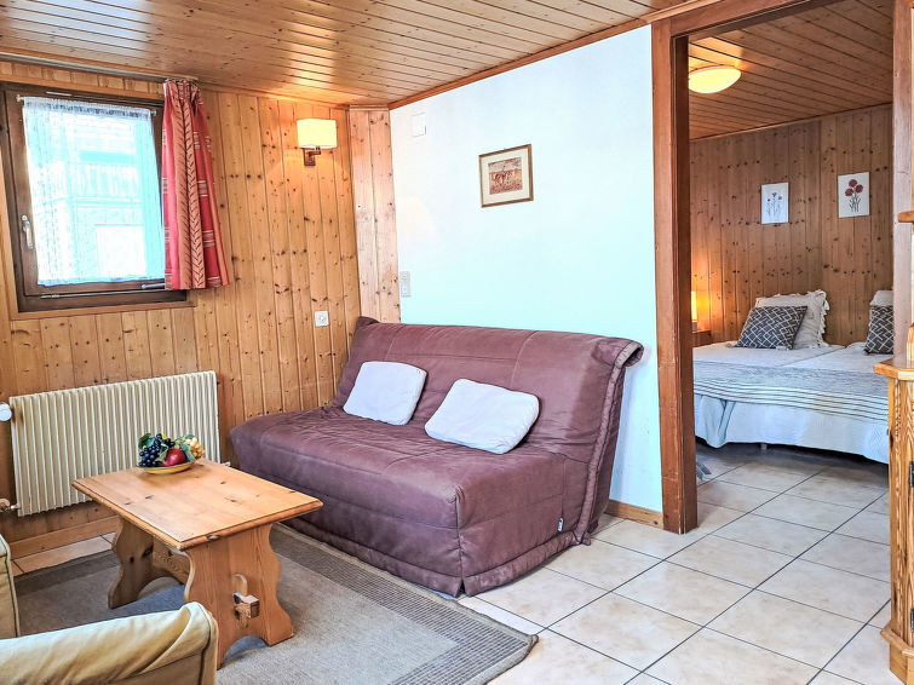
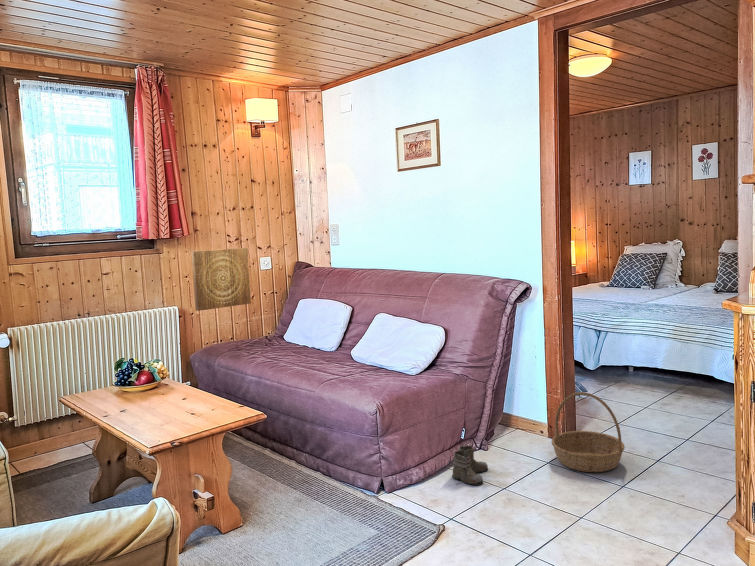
+ wall art (222, 278)
+ boots (470, 463)
+ basket (586, 431)
